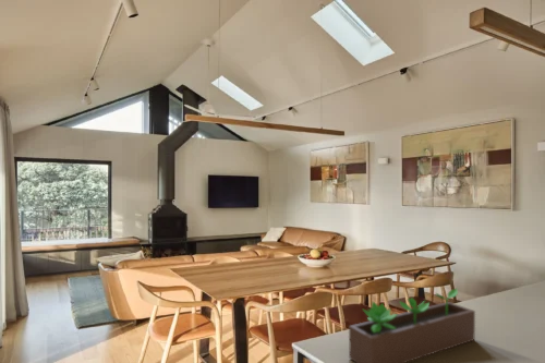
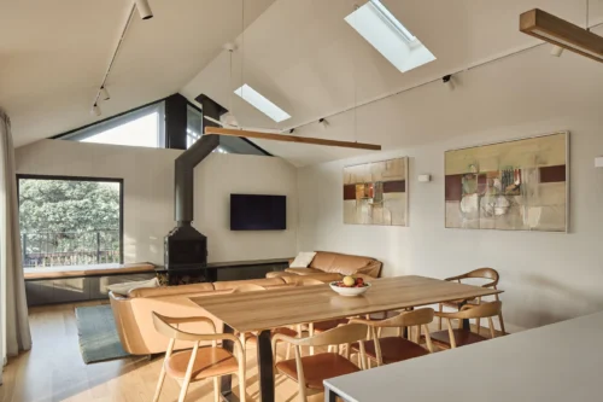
- succulent planter (414, 322)
